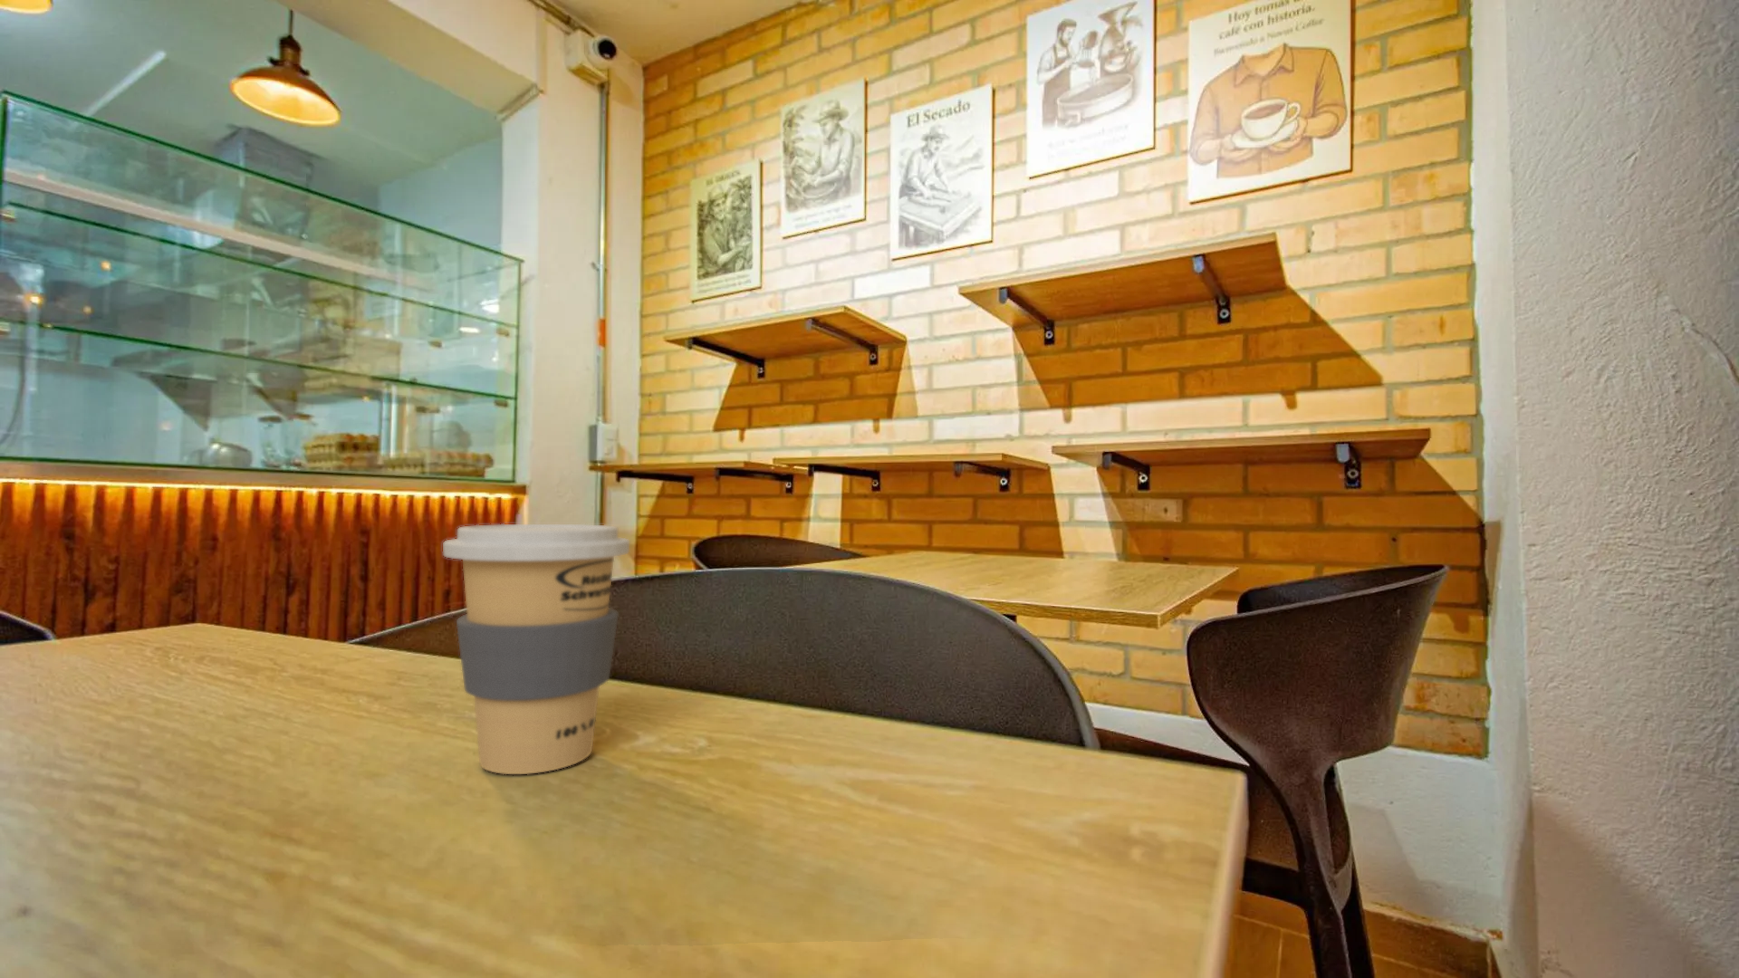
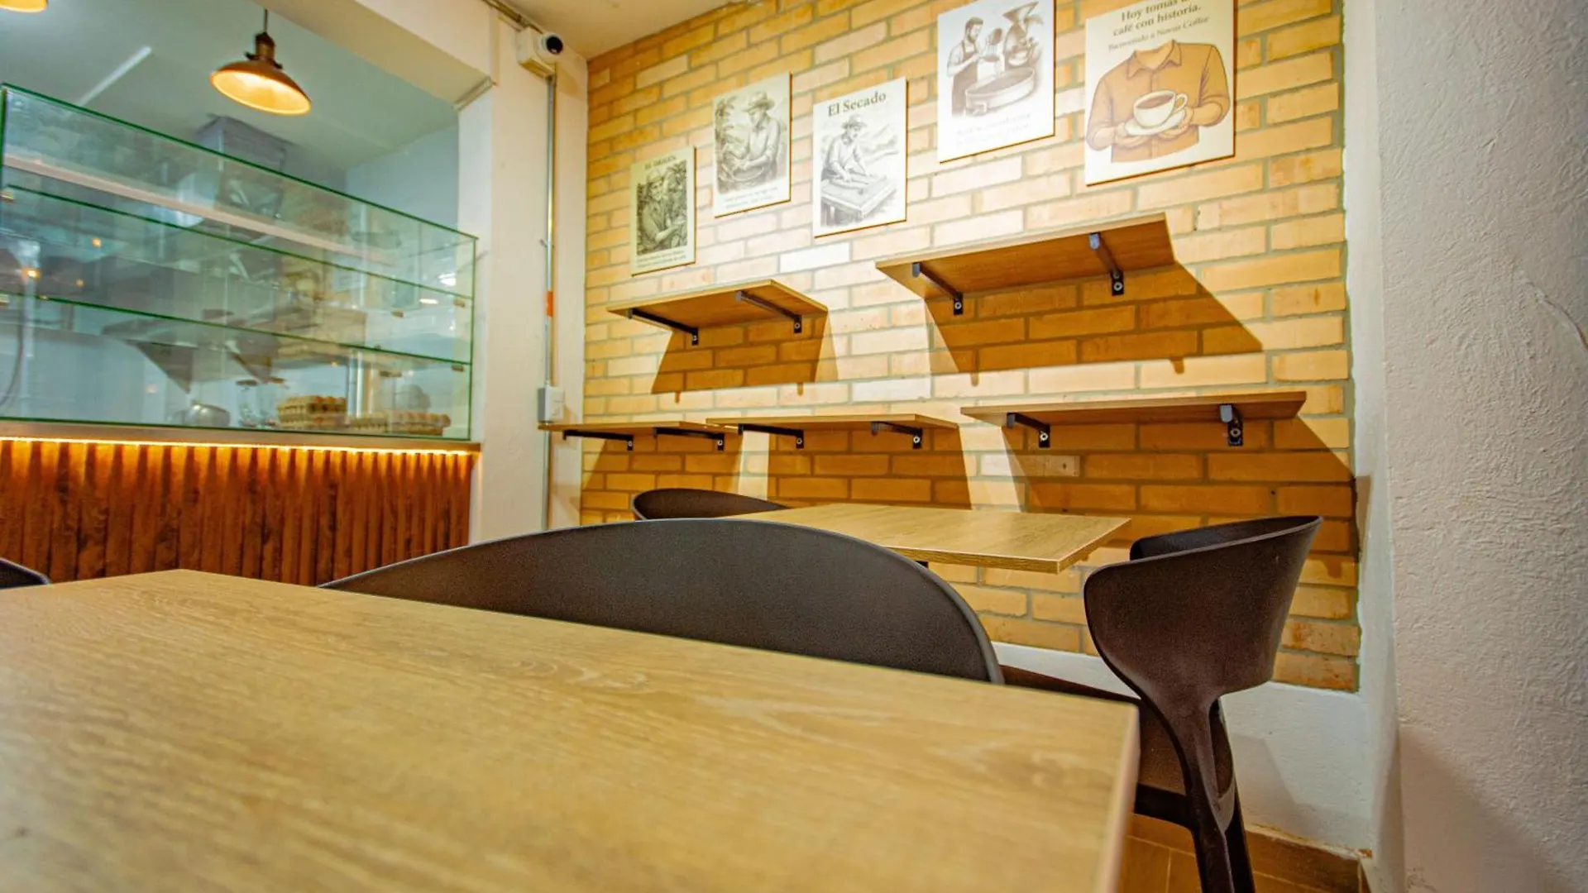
- coffee cup (537, 640)
